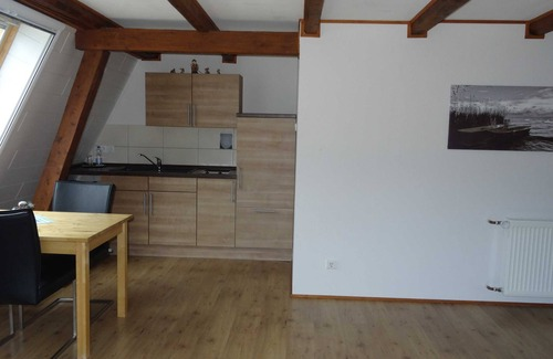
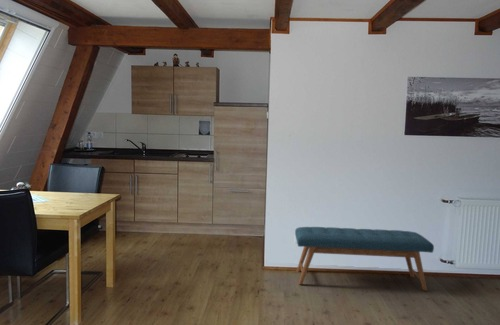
+ bench (359, 254)
